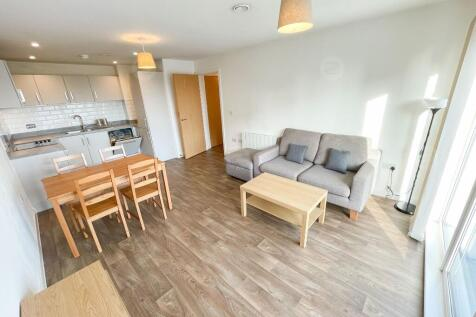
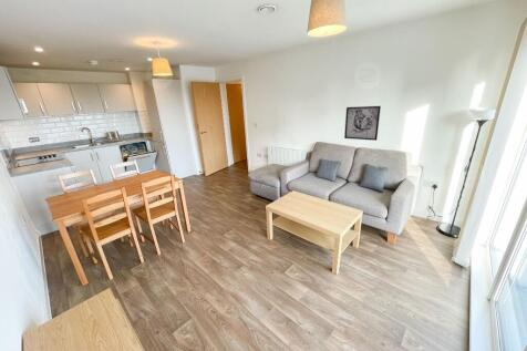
+ wall art (361, 123)
